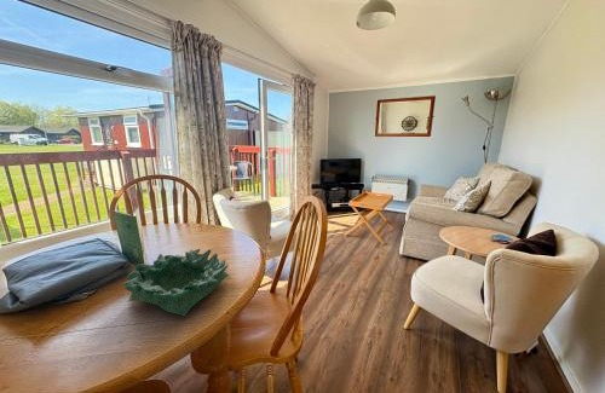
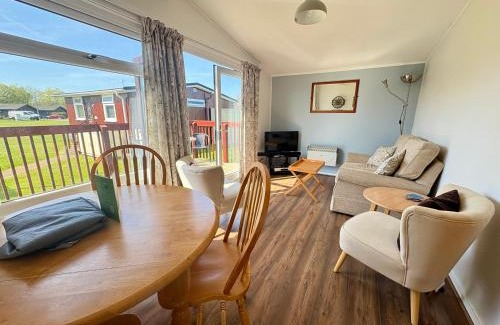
- decorative bowl (182, 277)
